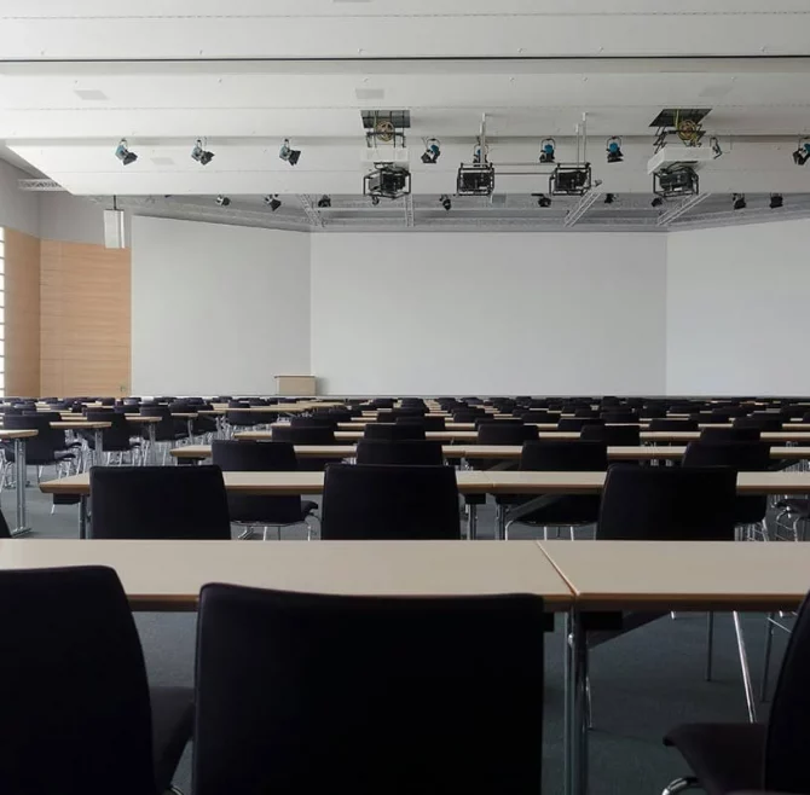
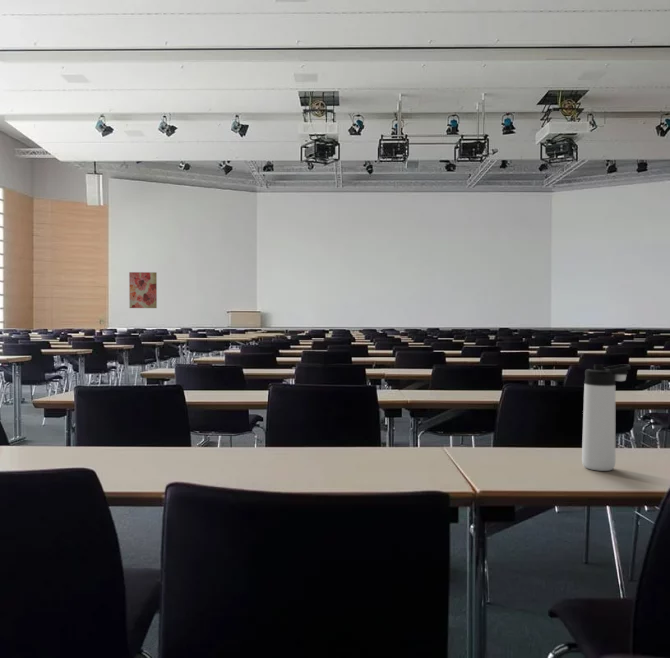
+ thermos bottle (606, 416)
+ wall art (143, 290)
